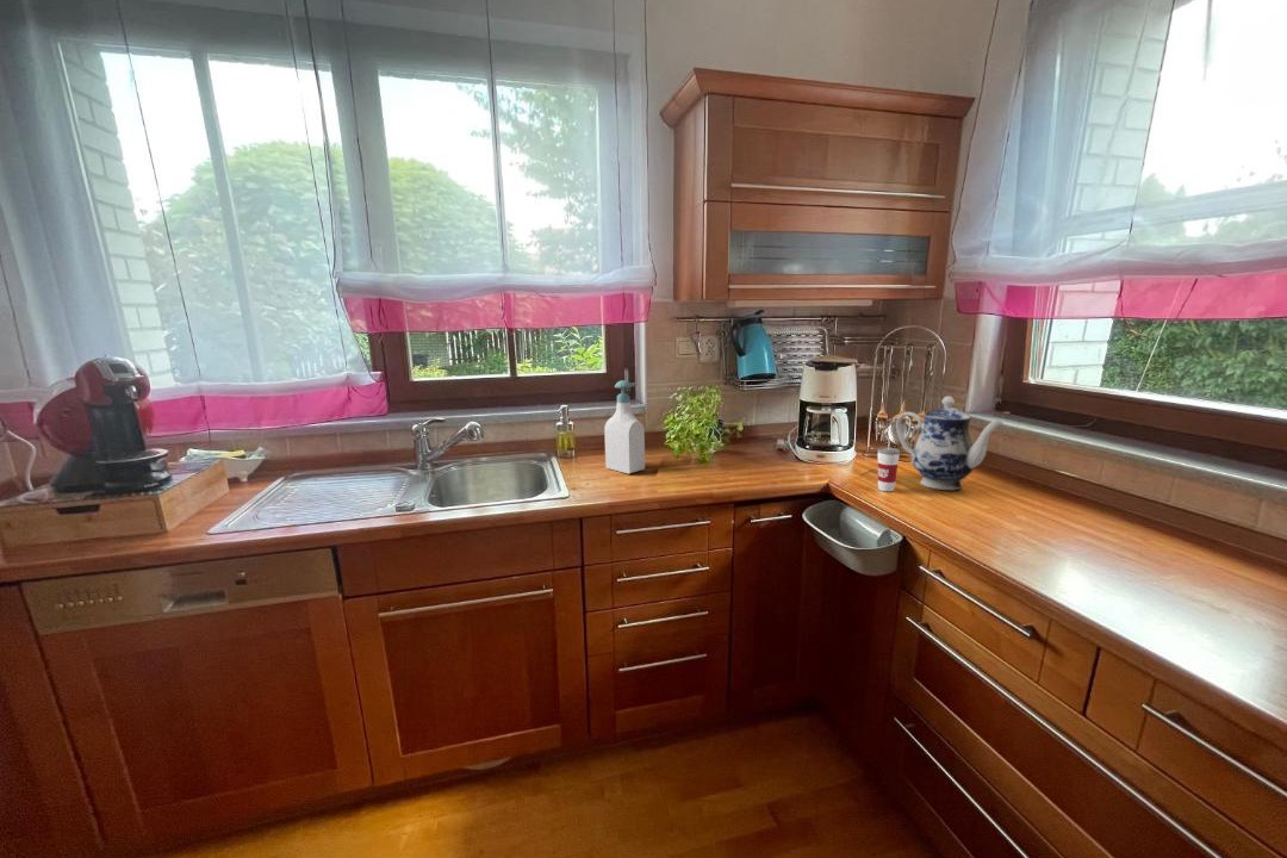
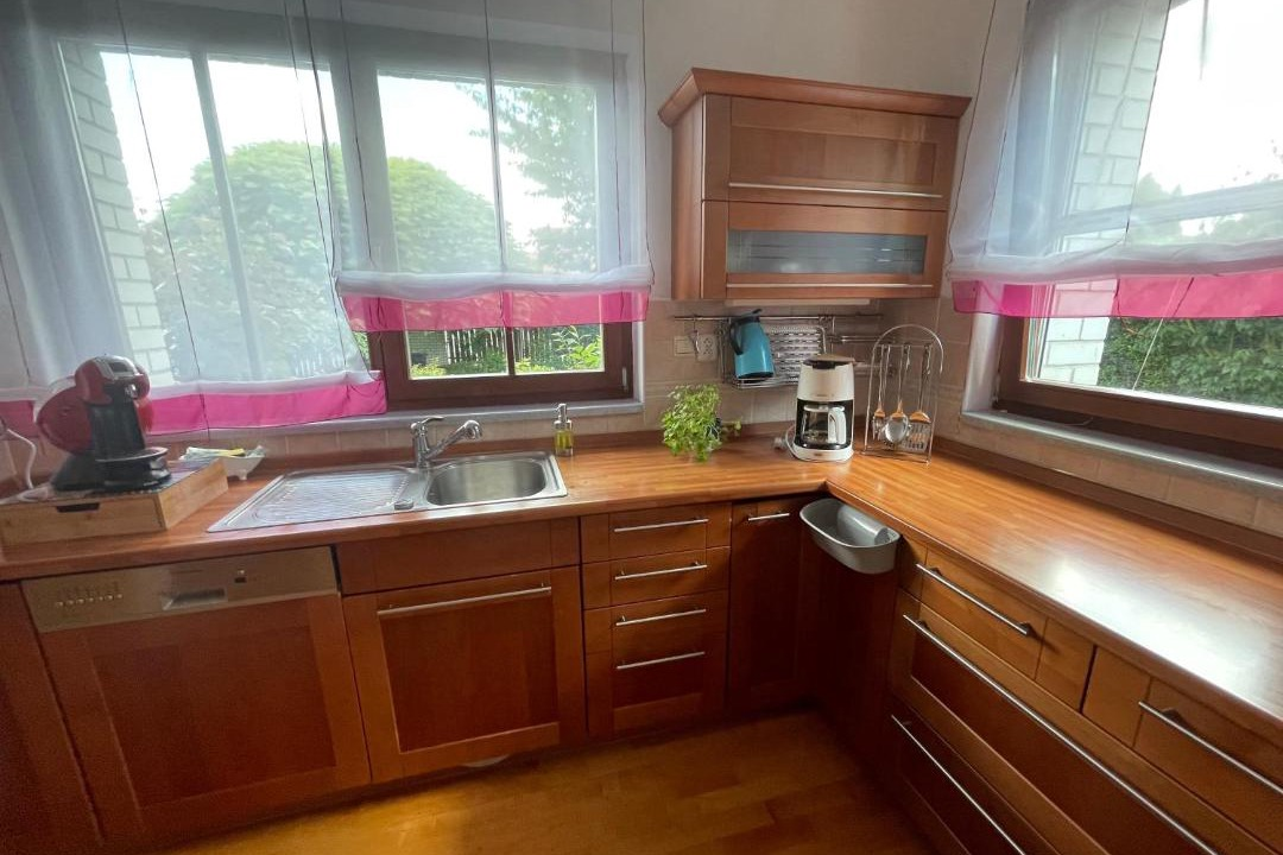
- cup (888, 462)
- soap bottle (626, 424)
- teapot (944, 441)
